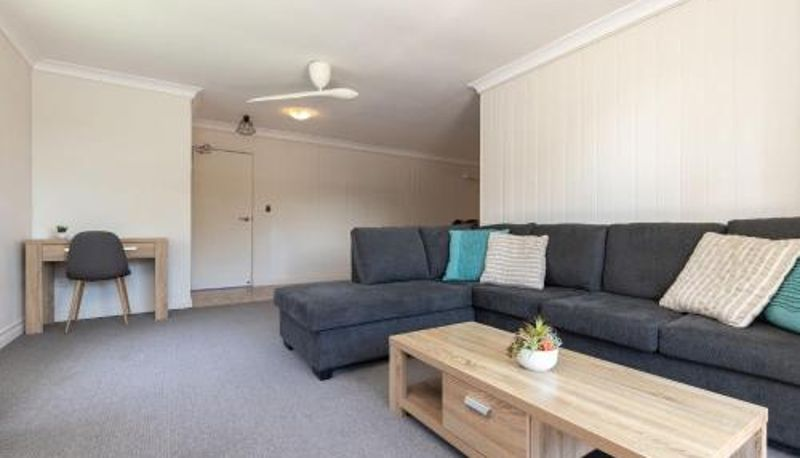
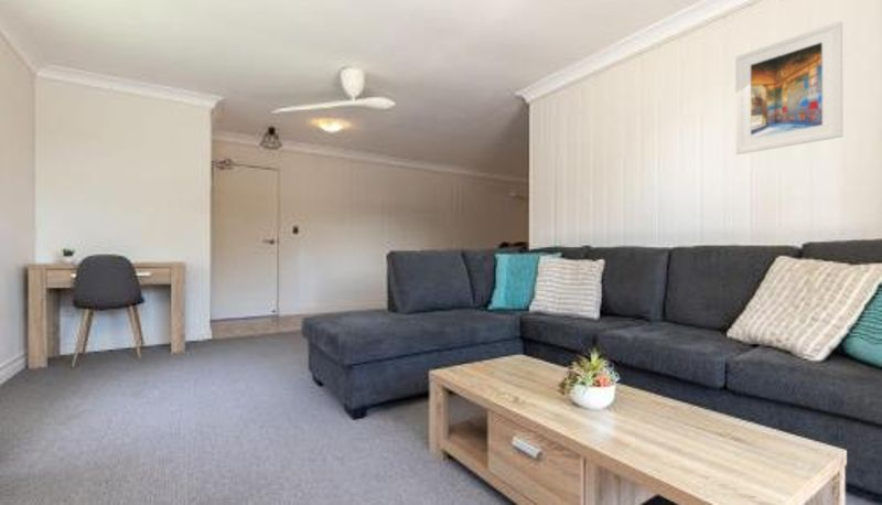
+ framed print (784, 93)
